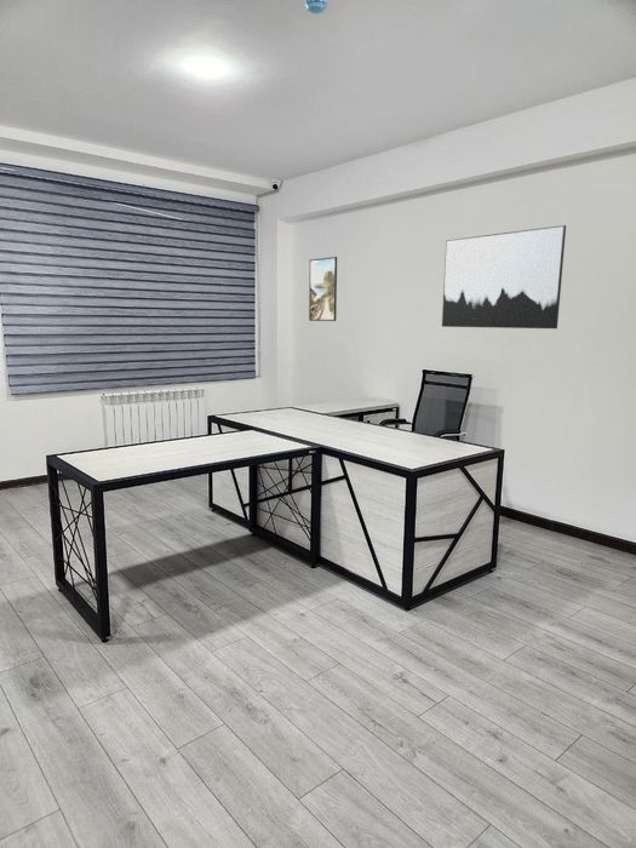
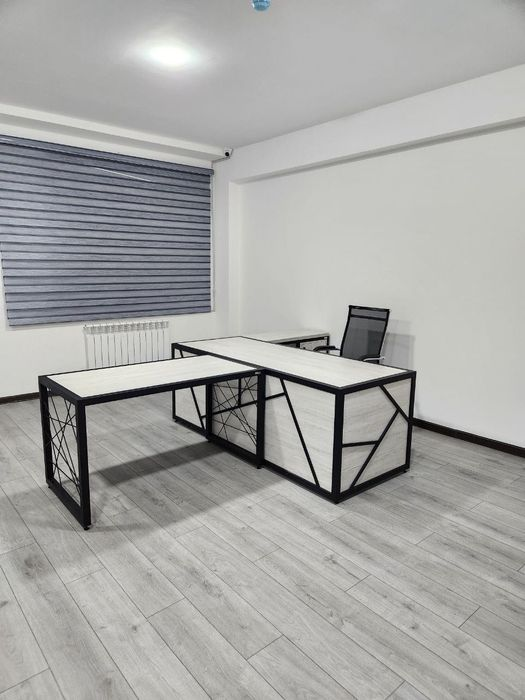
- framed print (322, 290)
- wall art (497, 281)
